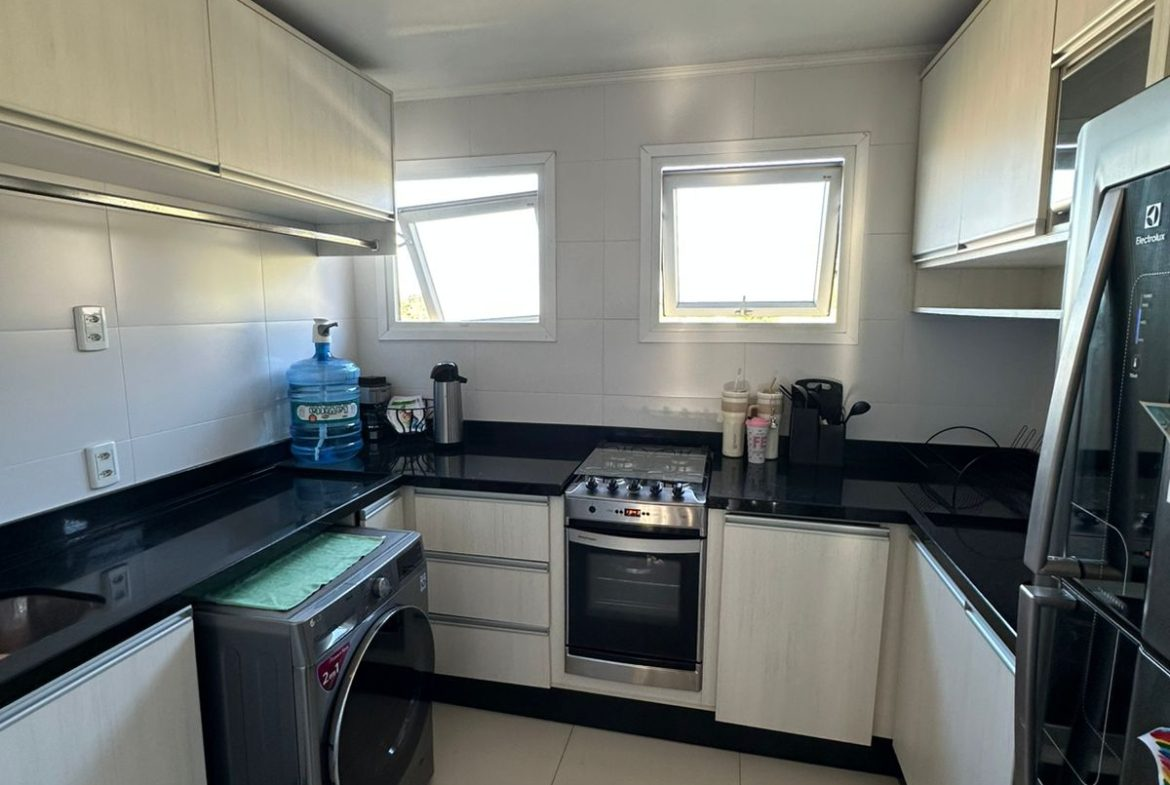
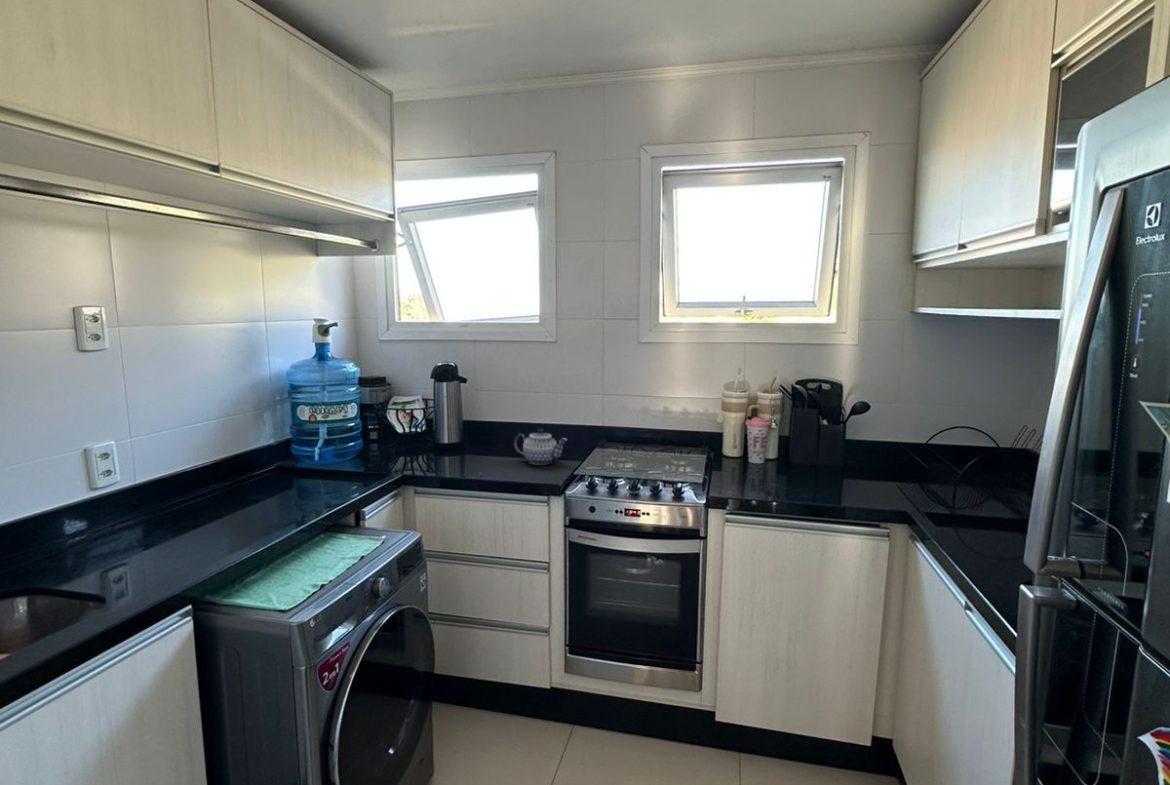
+ teapot (540, 445)
